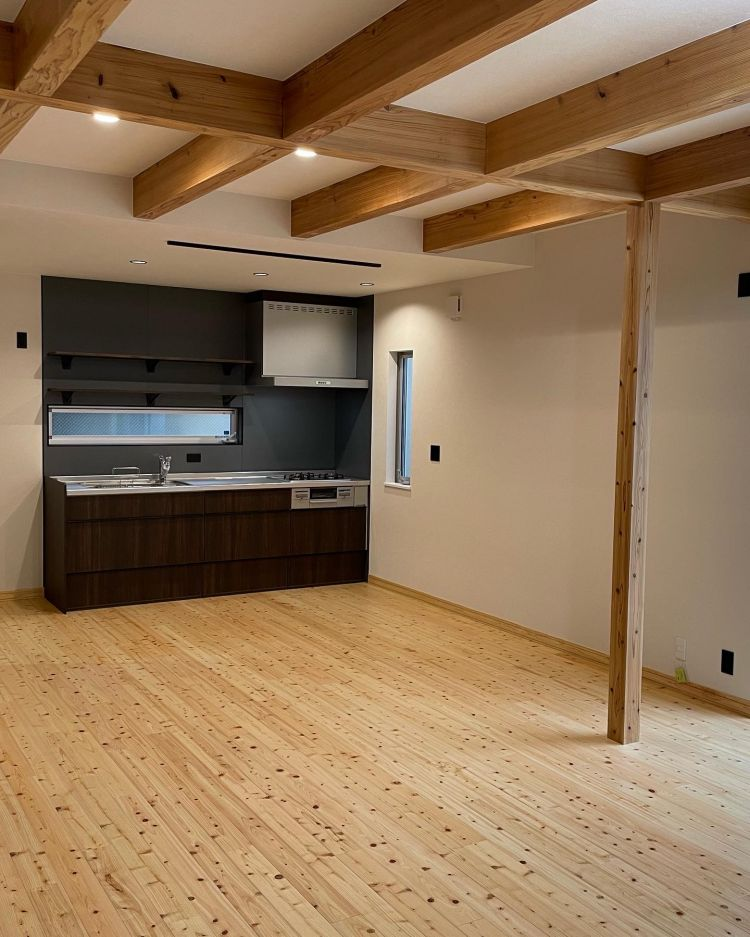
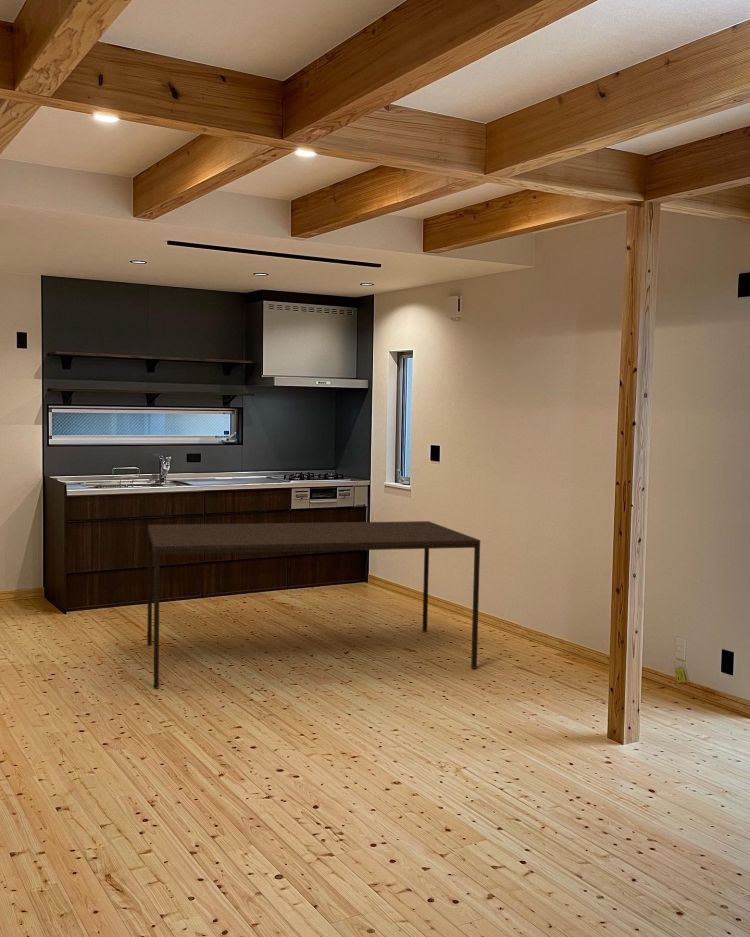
+ dining table (307, 550)
